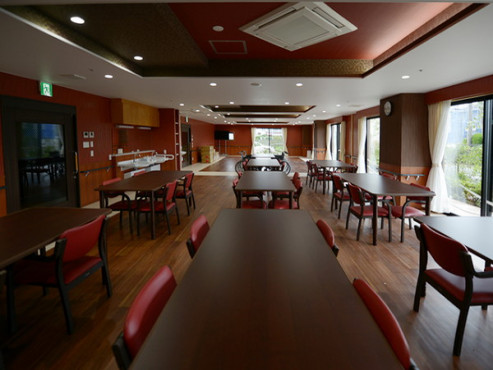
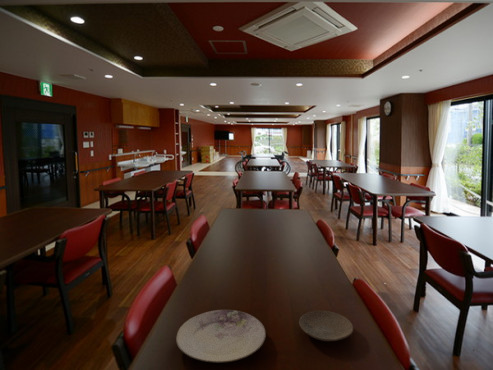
+ plate (325, 327)
+ plate (221, 336)
